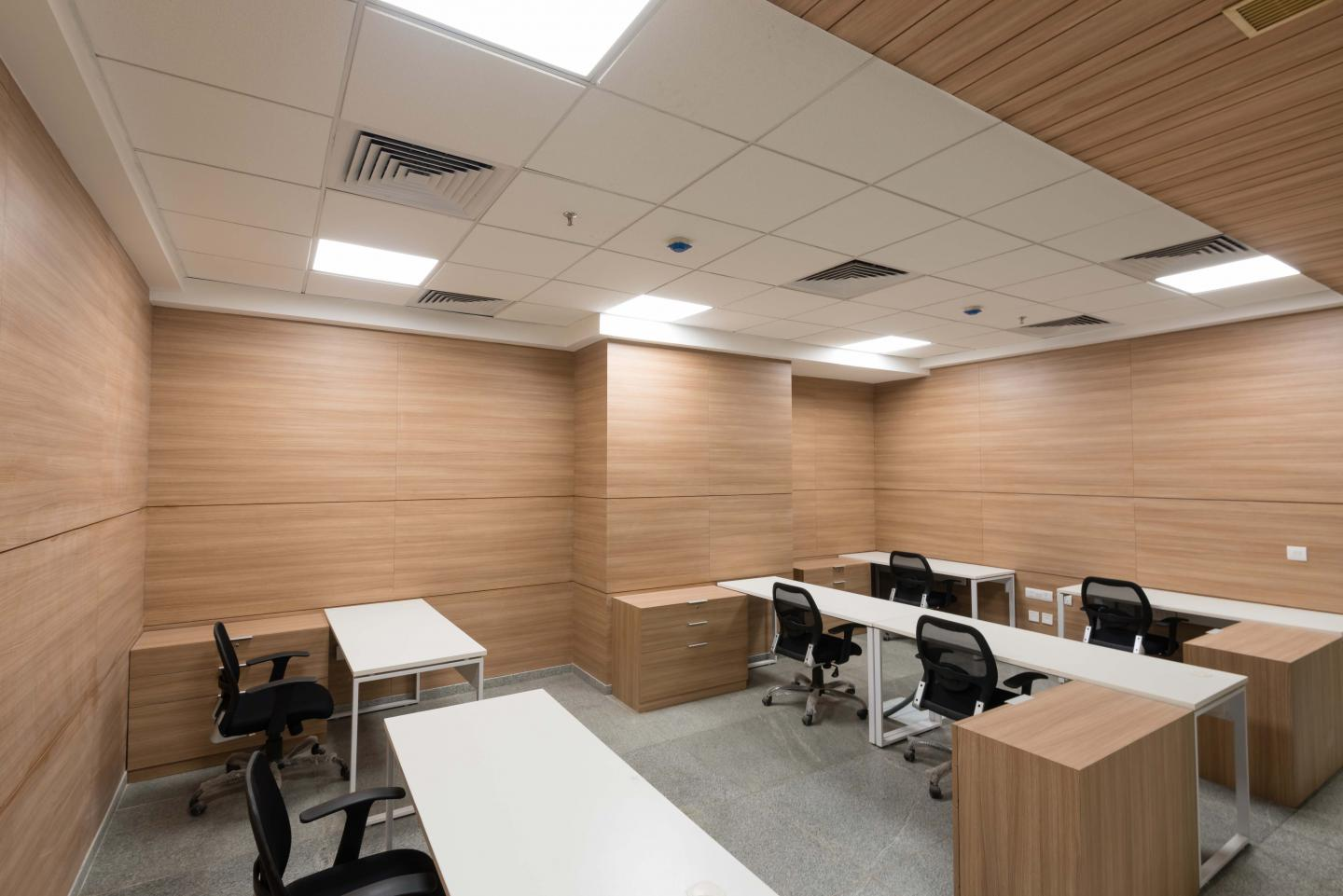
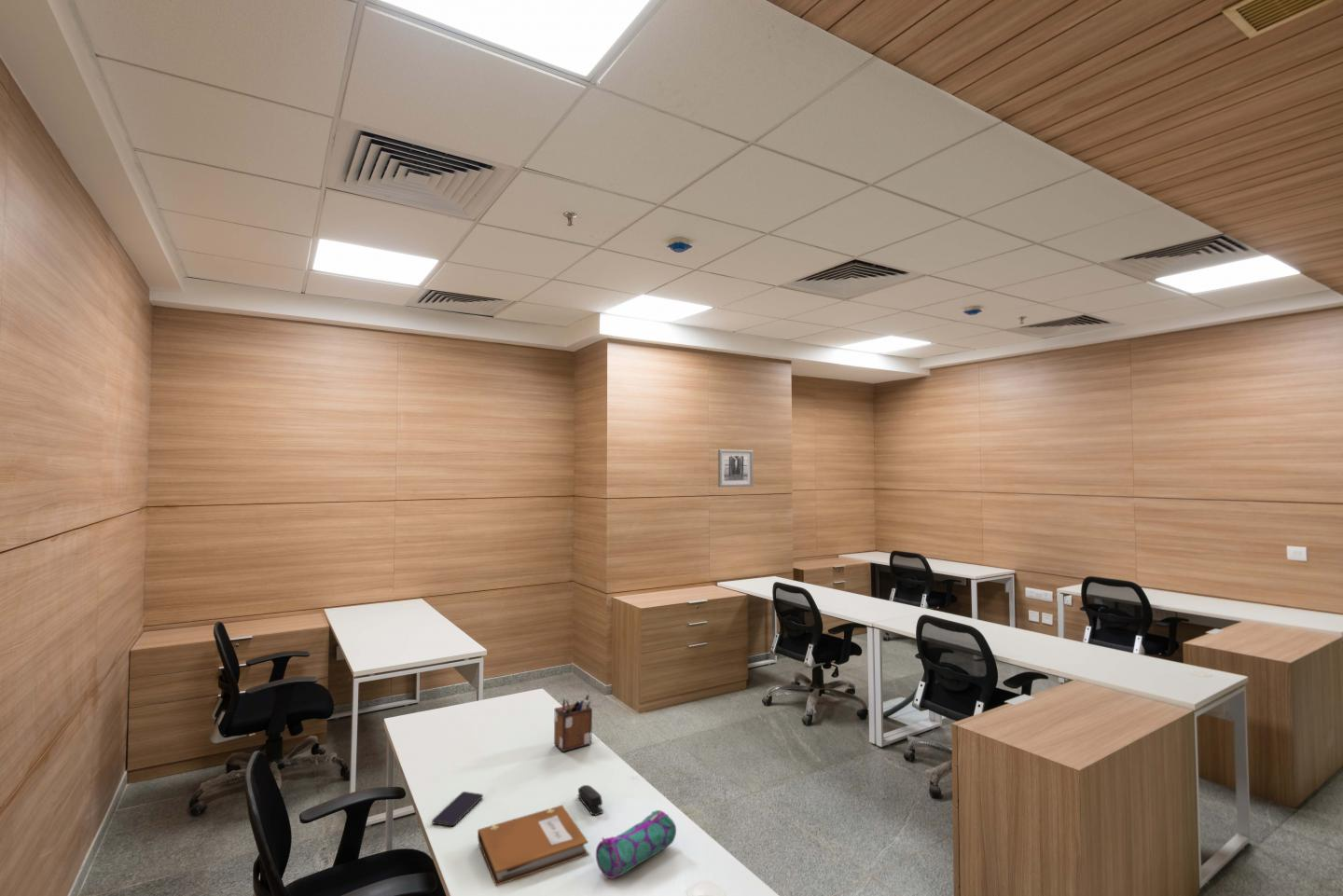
+ wall art (736, 468)
+ desk organizer (573, 719)
+ pencil case (636, 841)
+ notebook (533, 840)
+ stapler (589, 795)
+ smartphone (458, 808)
